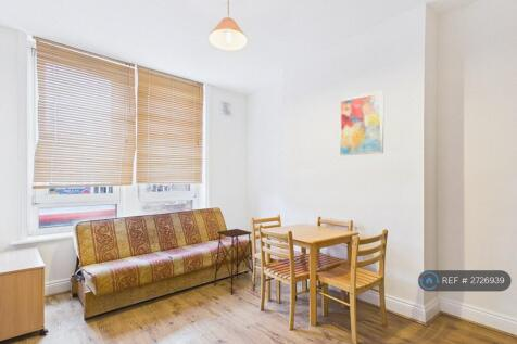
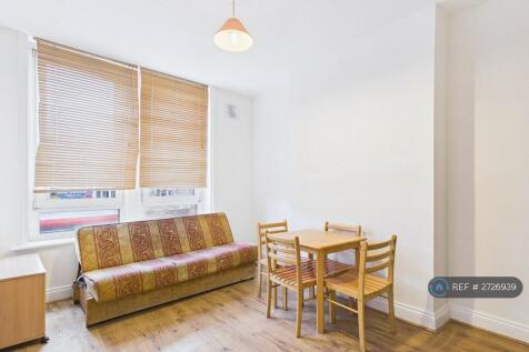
- side table (232, 258)
- wall art (360, 125)
